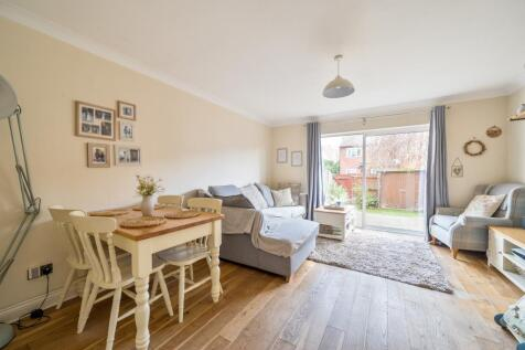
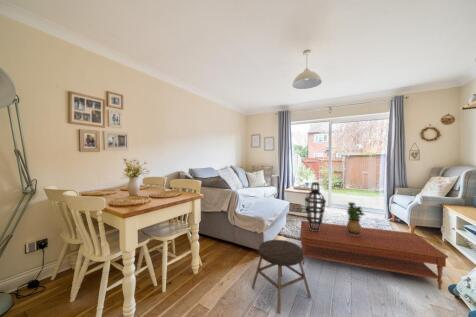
+ stool (280, 270)
+ lantern (315, 205)
+ potted plant (354, 218)
+ coffee table (358, 248)
